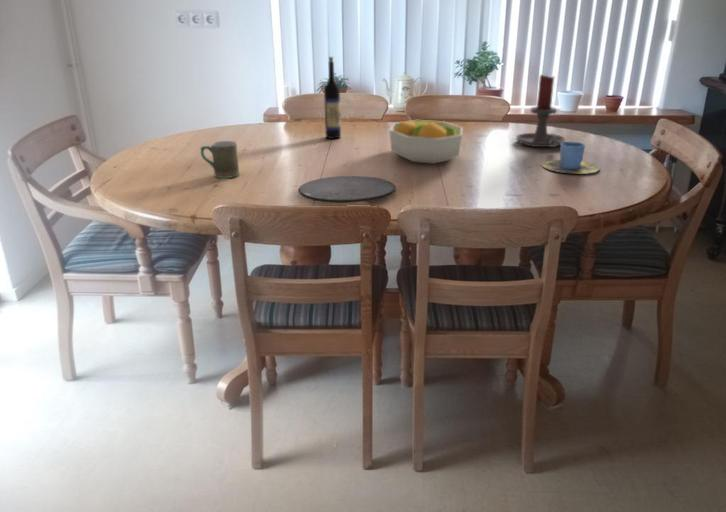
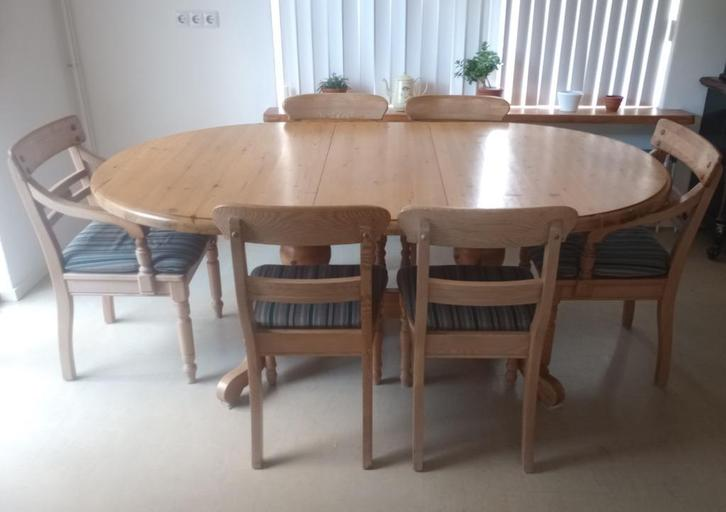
- wine bottle (332, 98)
- cup (572, 155)
- plate (347, 188)
- fruit bowl (426, 135)
- candle holder (546, 110)
- mug (219, 159)
